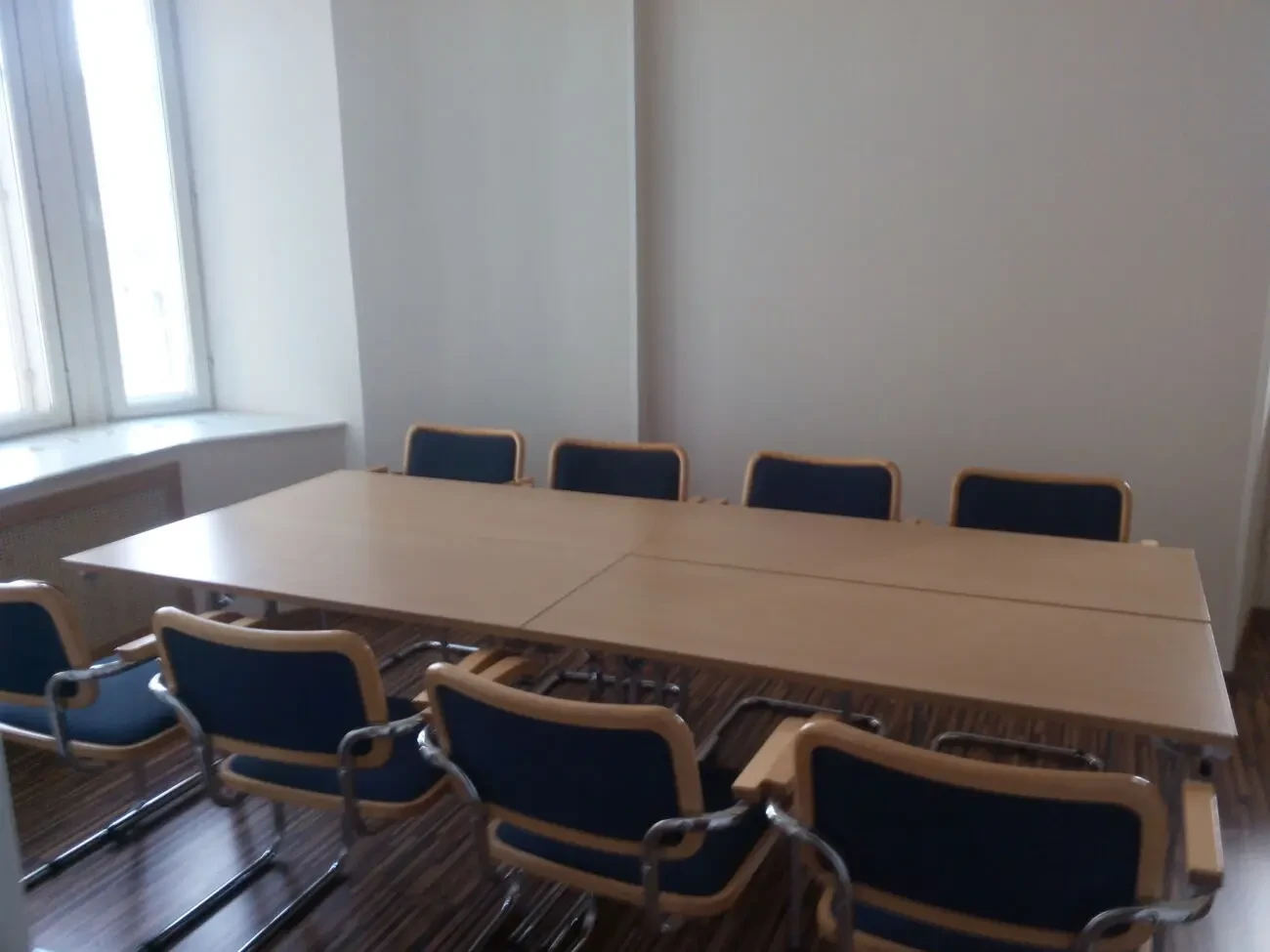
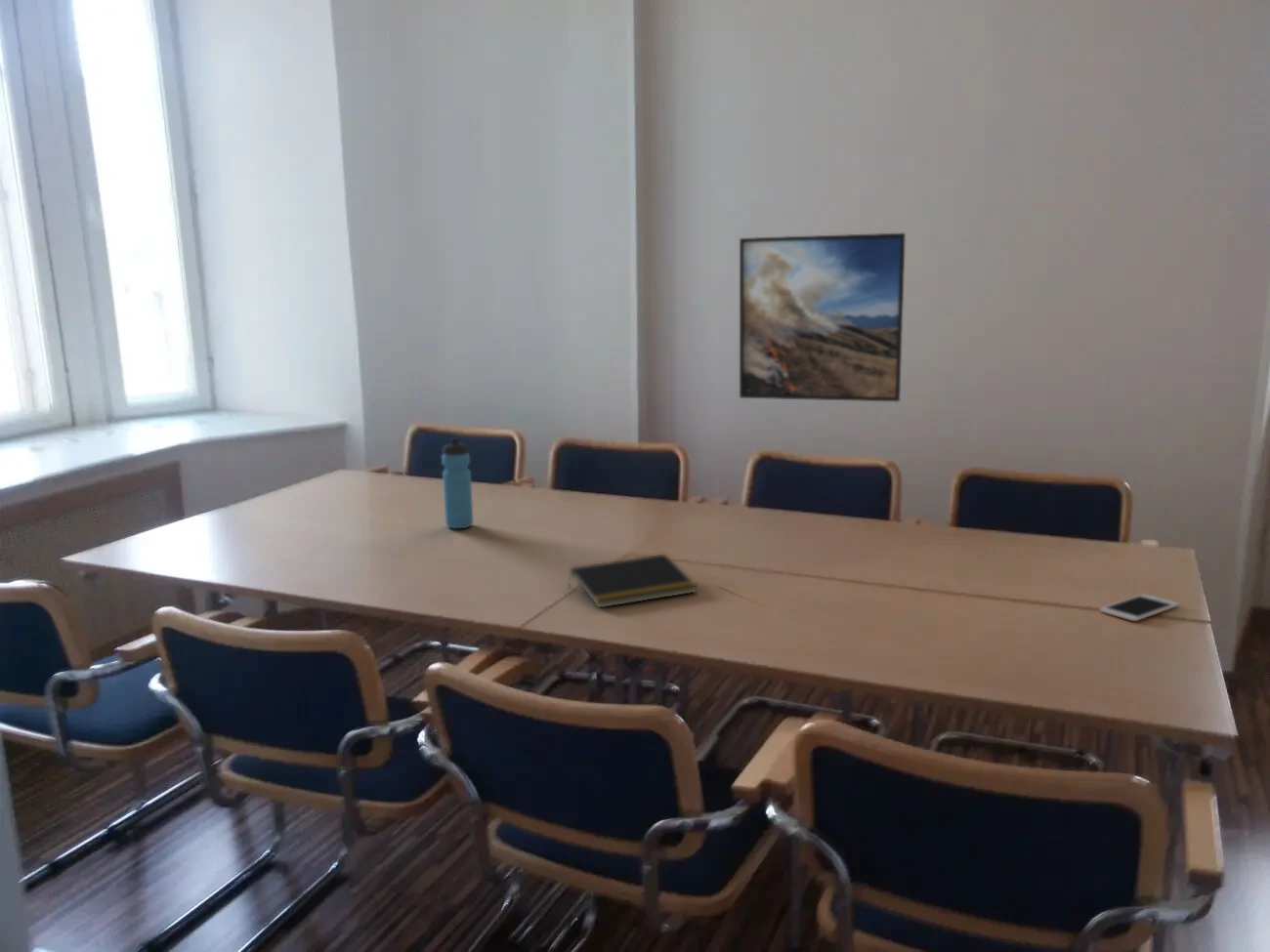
+ notepad (633, 579)
+ water bottle (456, 482)
+ cell phone (1139, 607)
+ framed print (819, 318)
